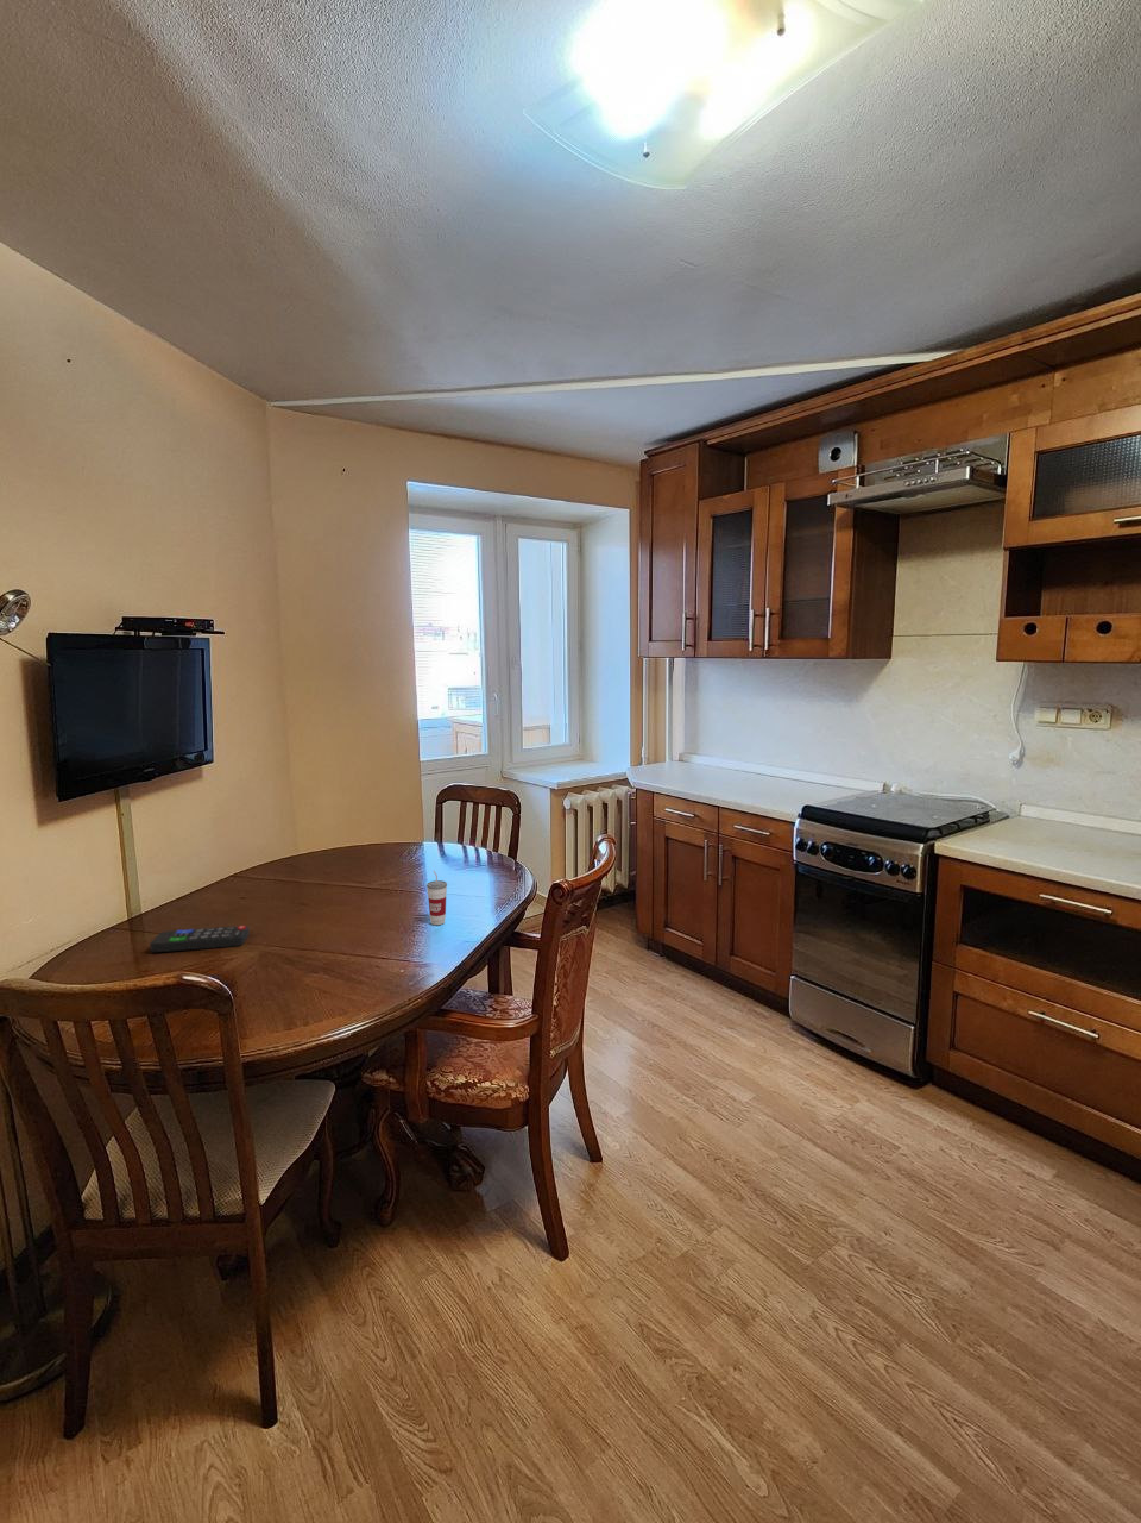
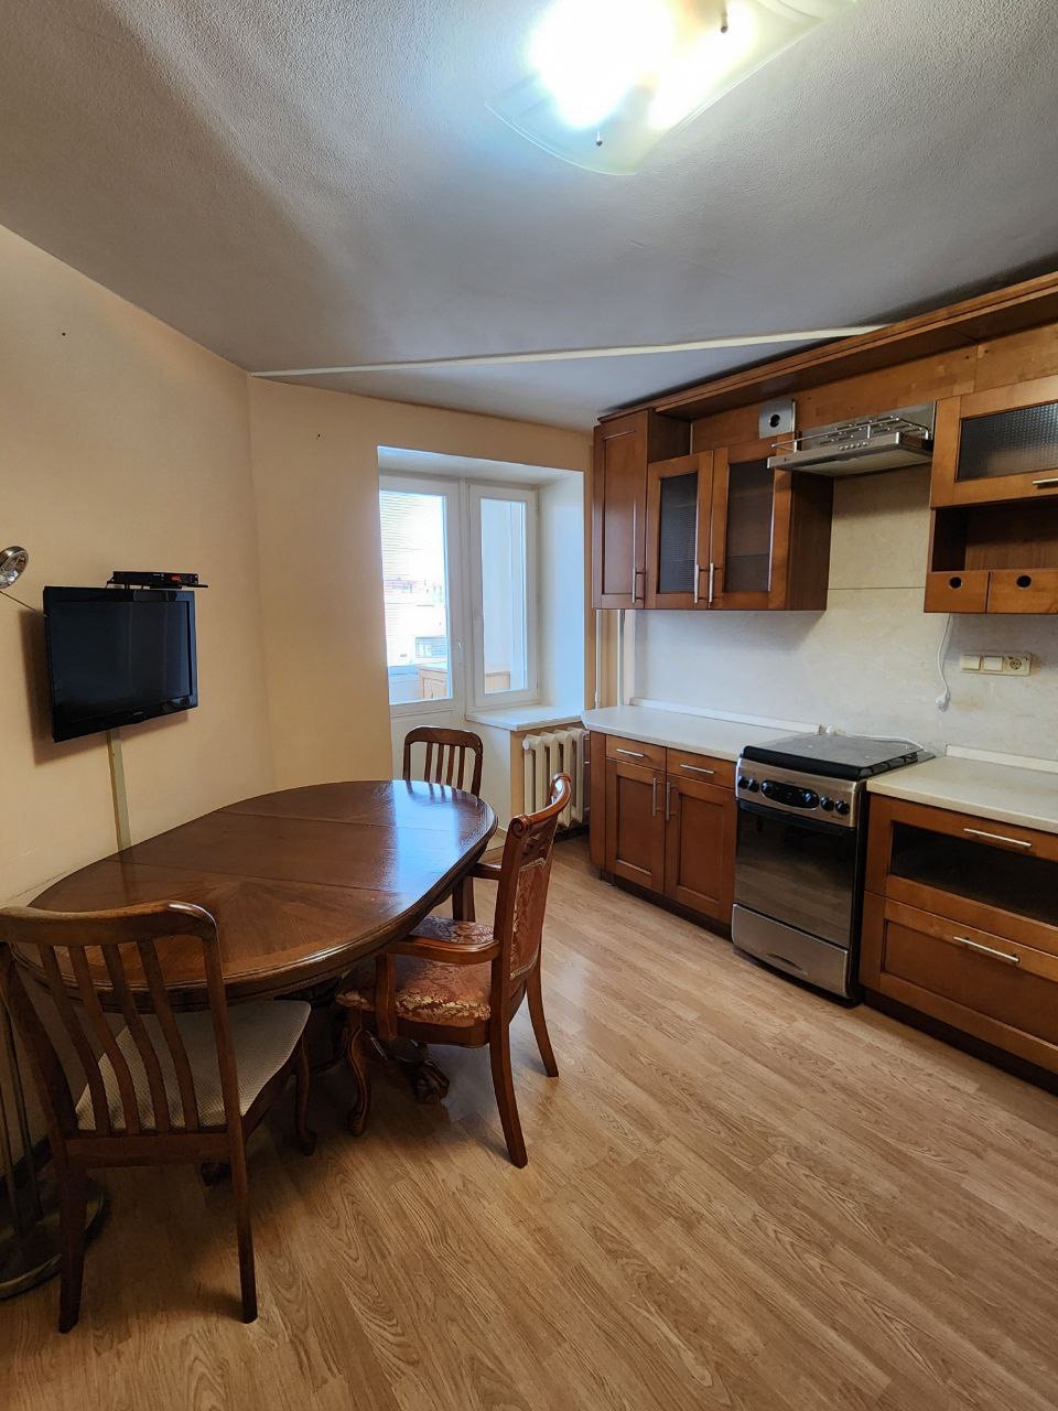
- remote control (201, 938)
- cup (436, 896)
